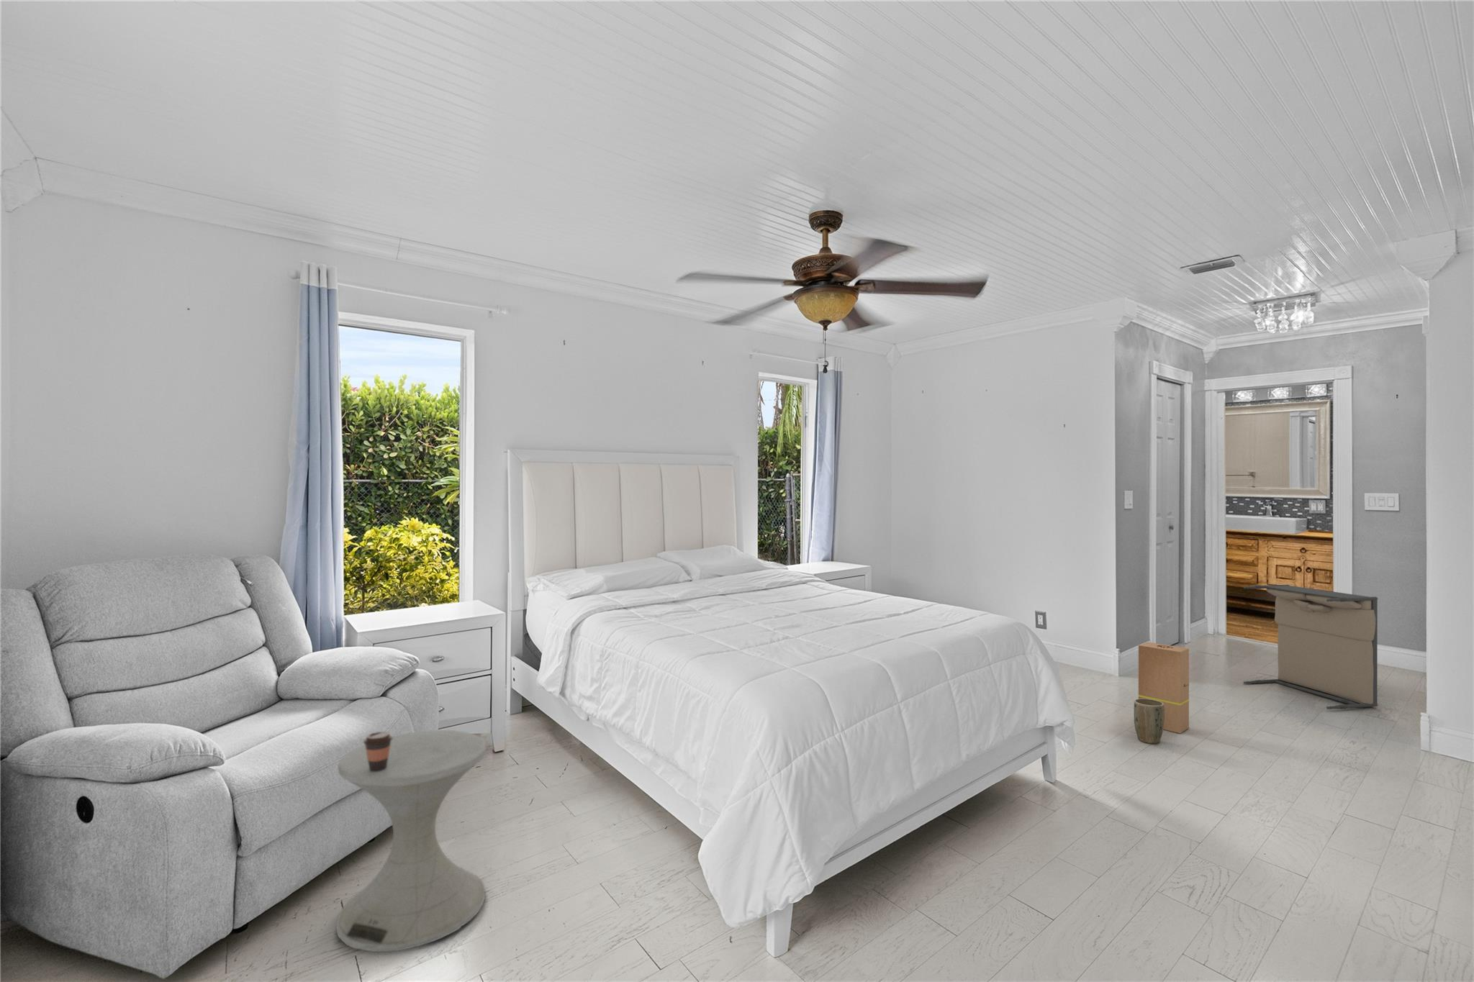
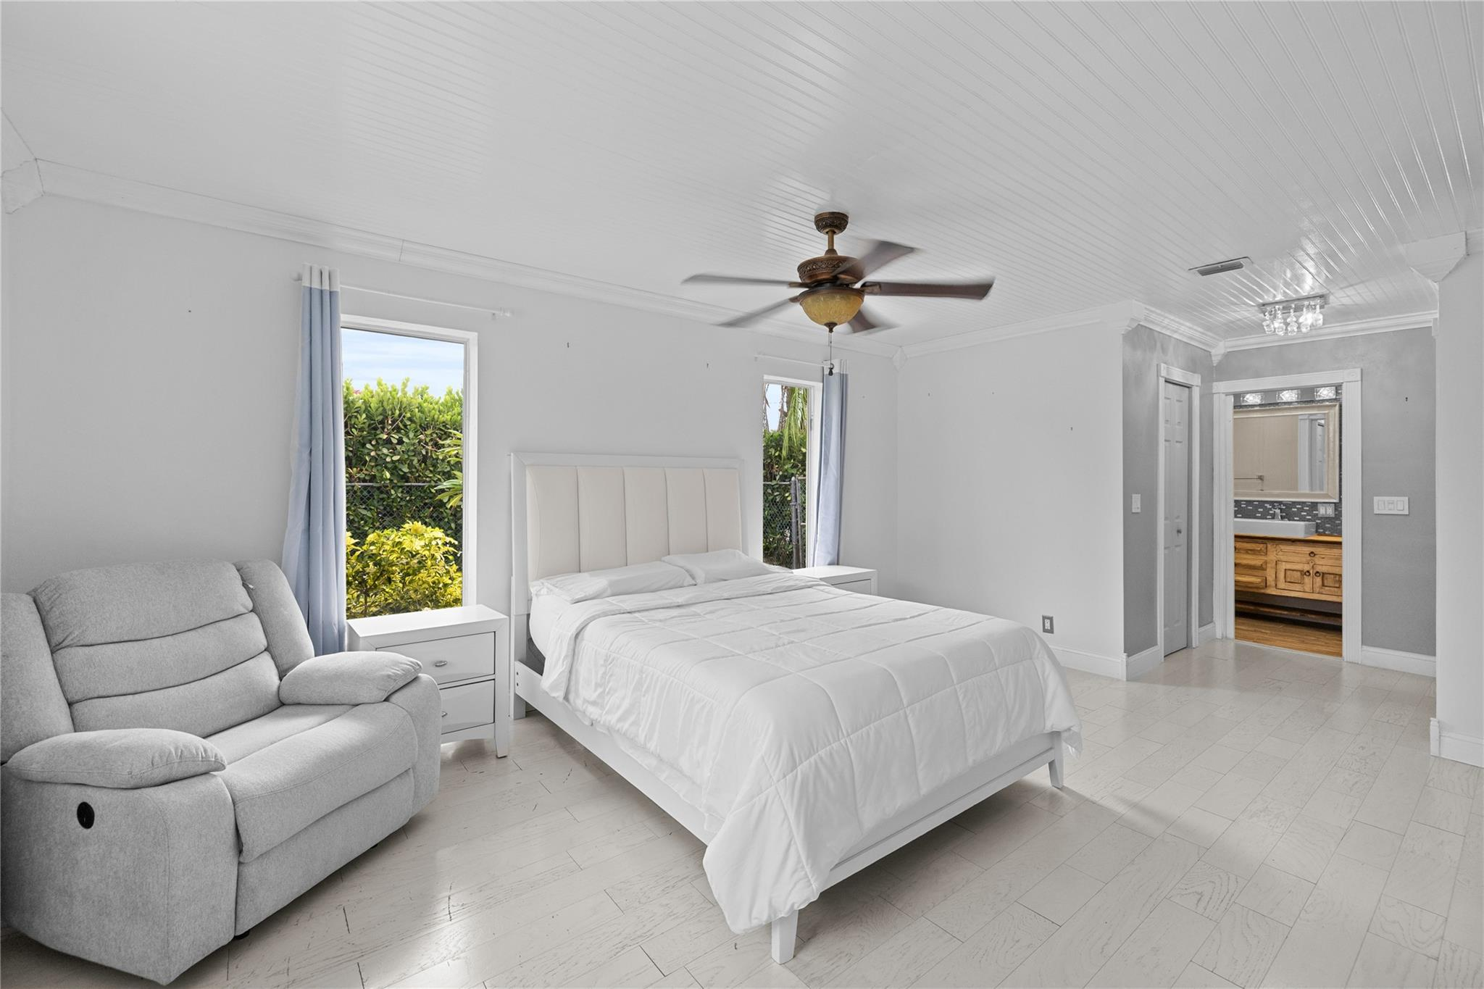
- laundry hamper (1306, 642)
- side table (414, 830)
- cardboard box (1163, 686)
- coffee cup (378, 751)
- plant pot (1149, 721)
